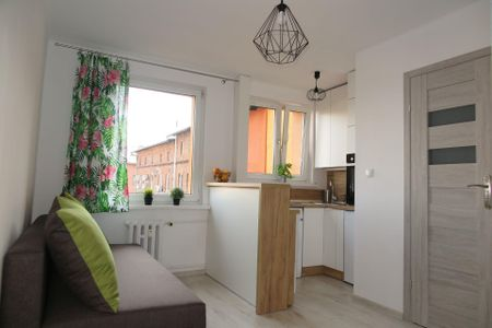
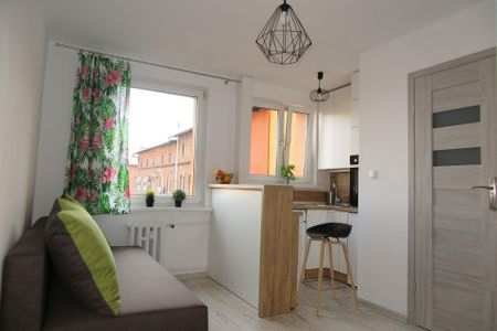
+ stool (329, 261)
